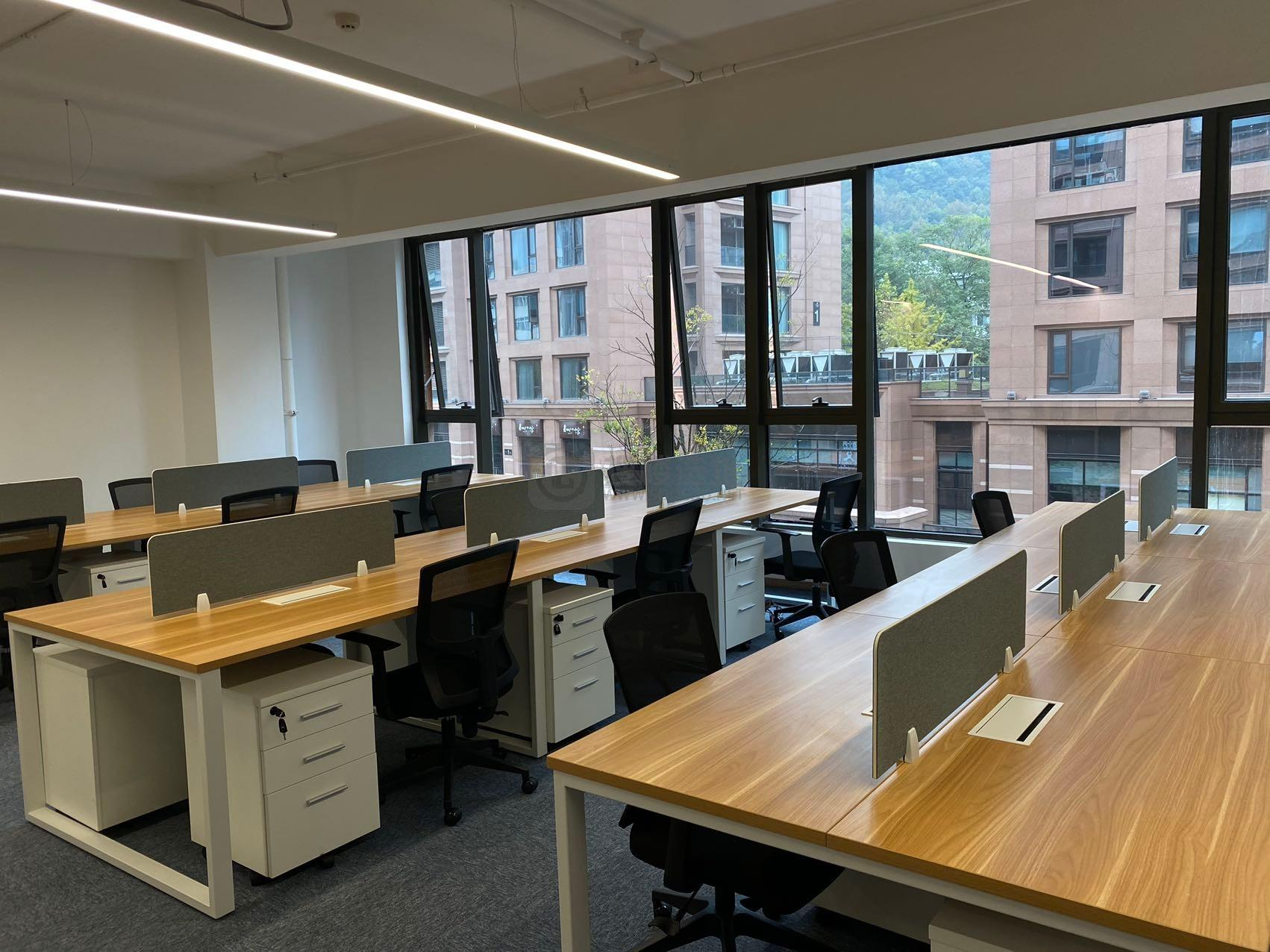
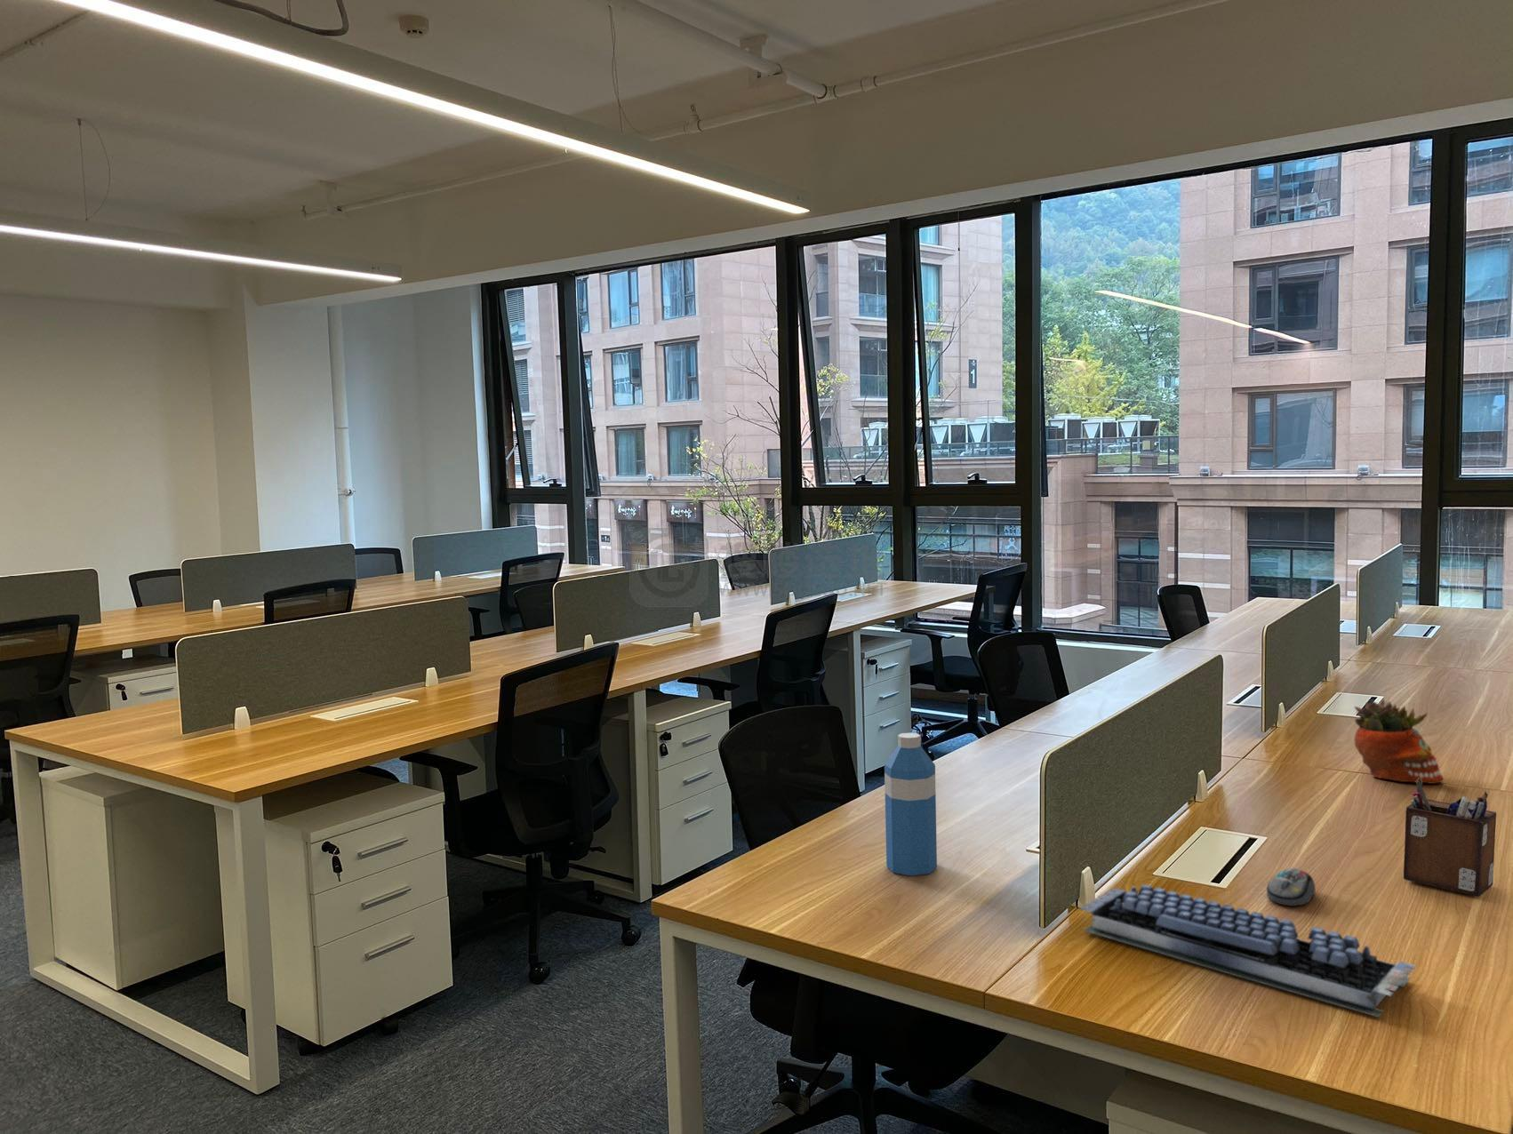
+ desk organizer (1449, 831)
+ succulent planter (1397, 739)
+ water bottle (910, 800)
+ computer keyboard (1237, 936)
+ computer mouse (1290, 884)
